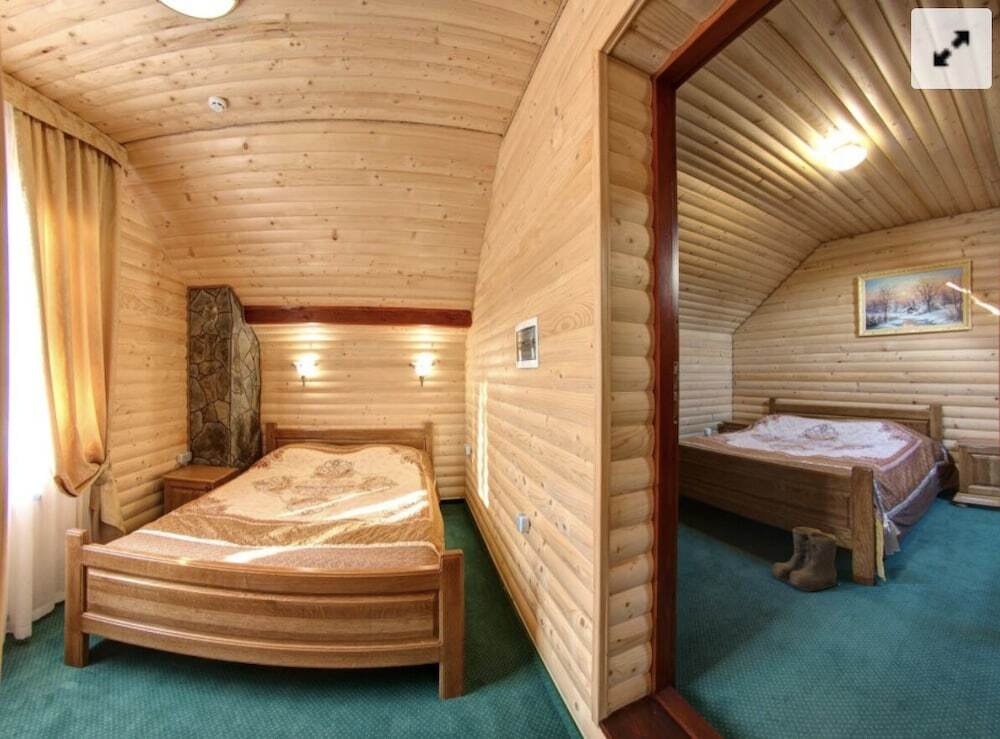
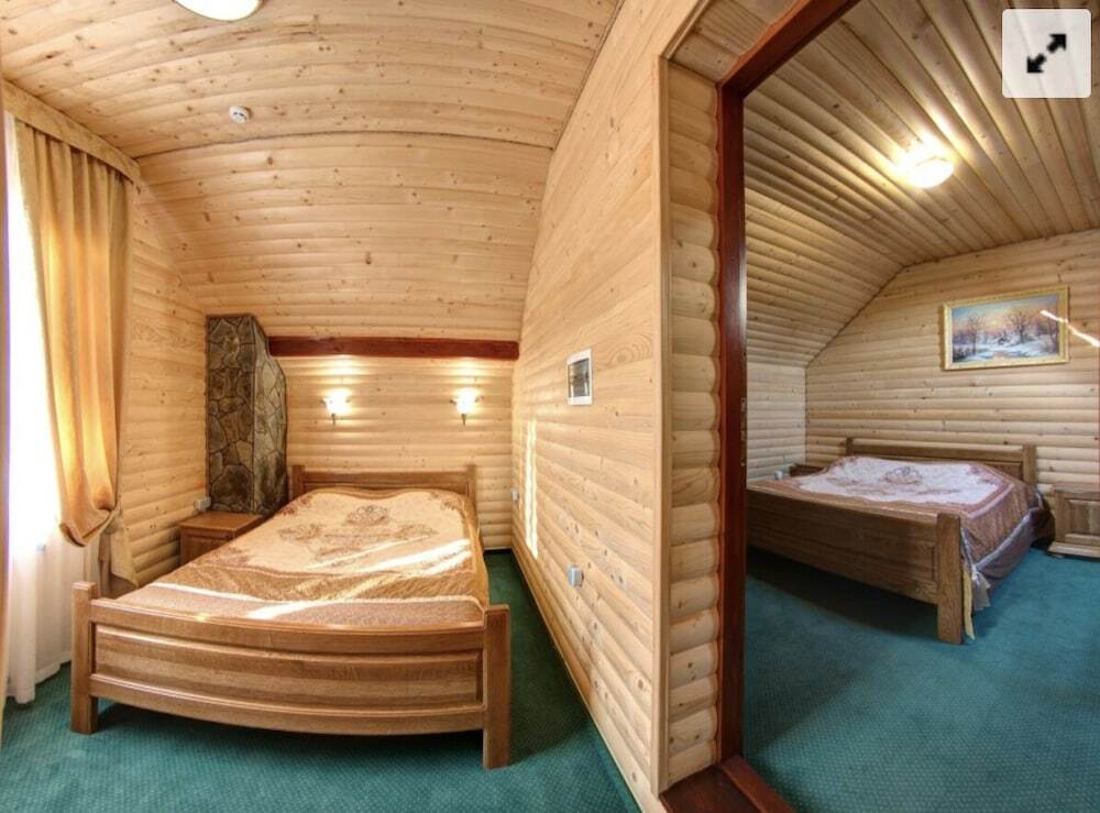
- boots (804, 556)
